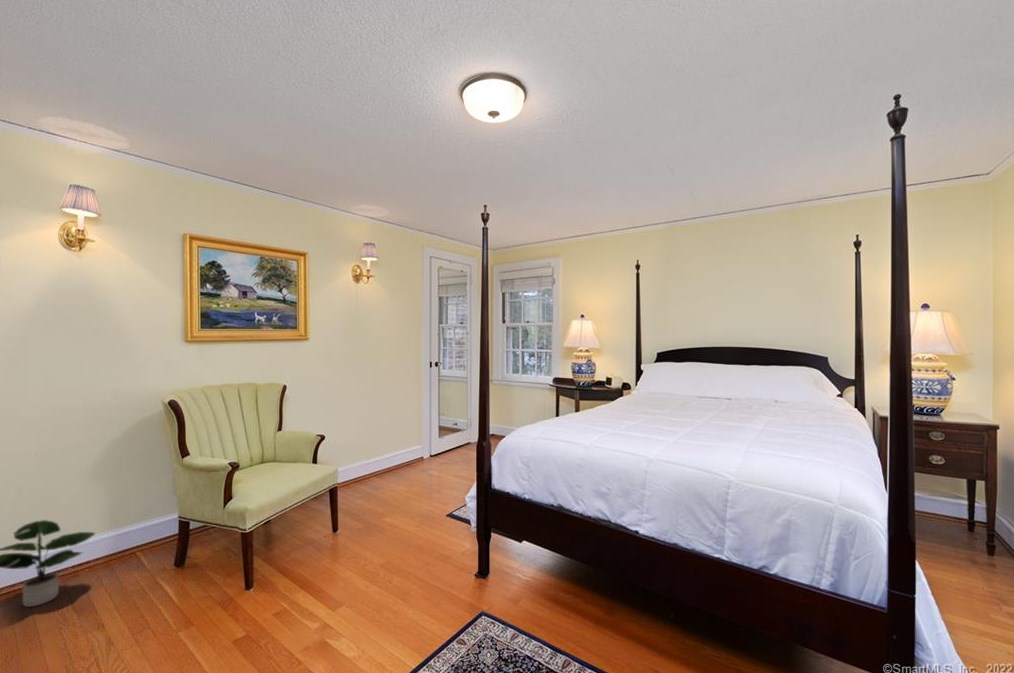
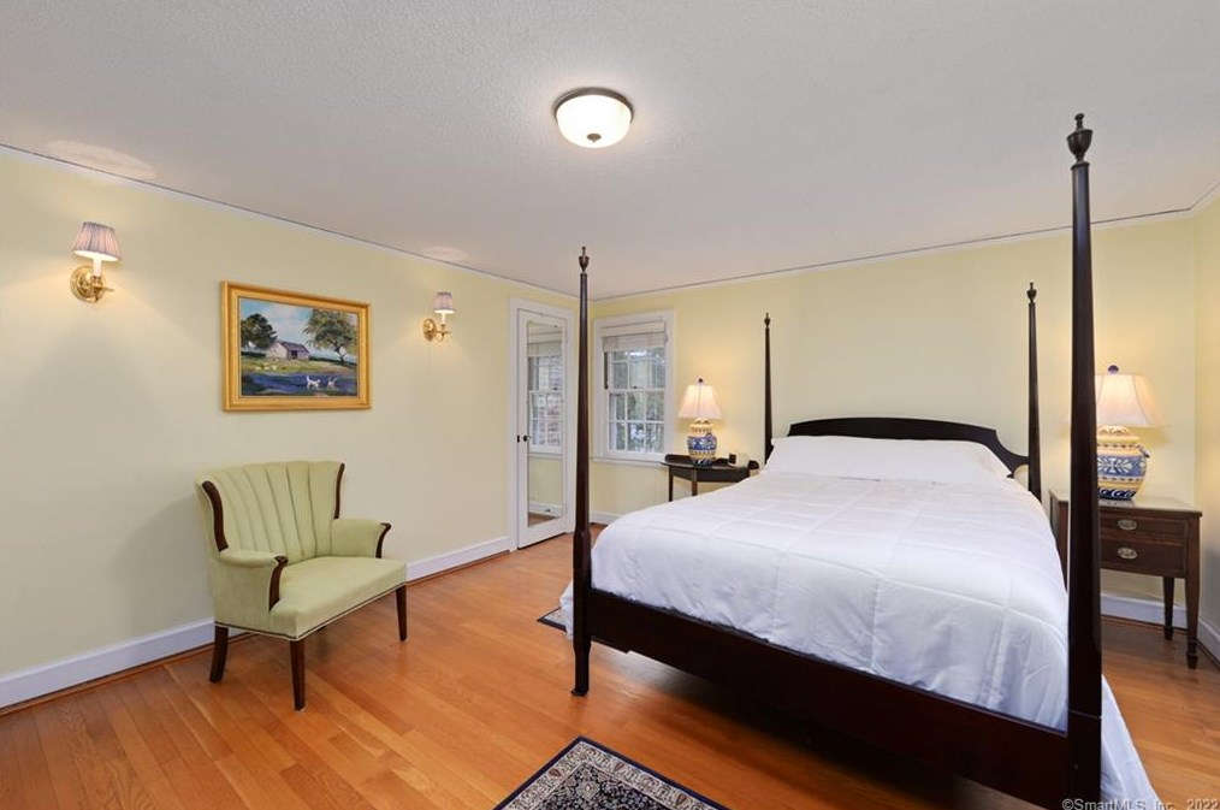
- potted plant (46, 562)
